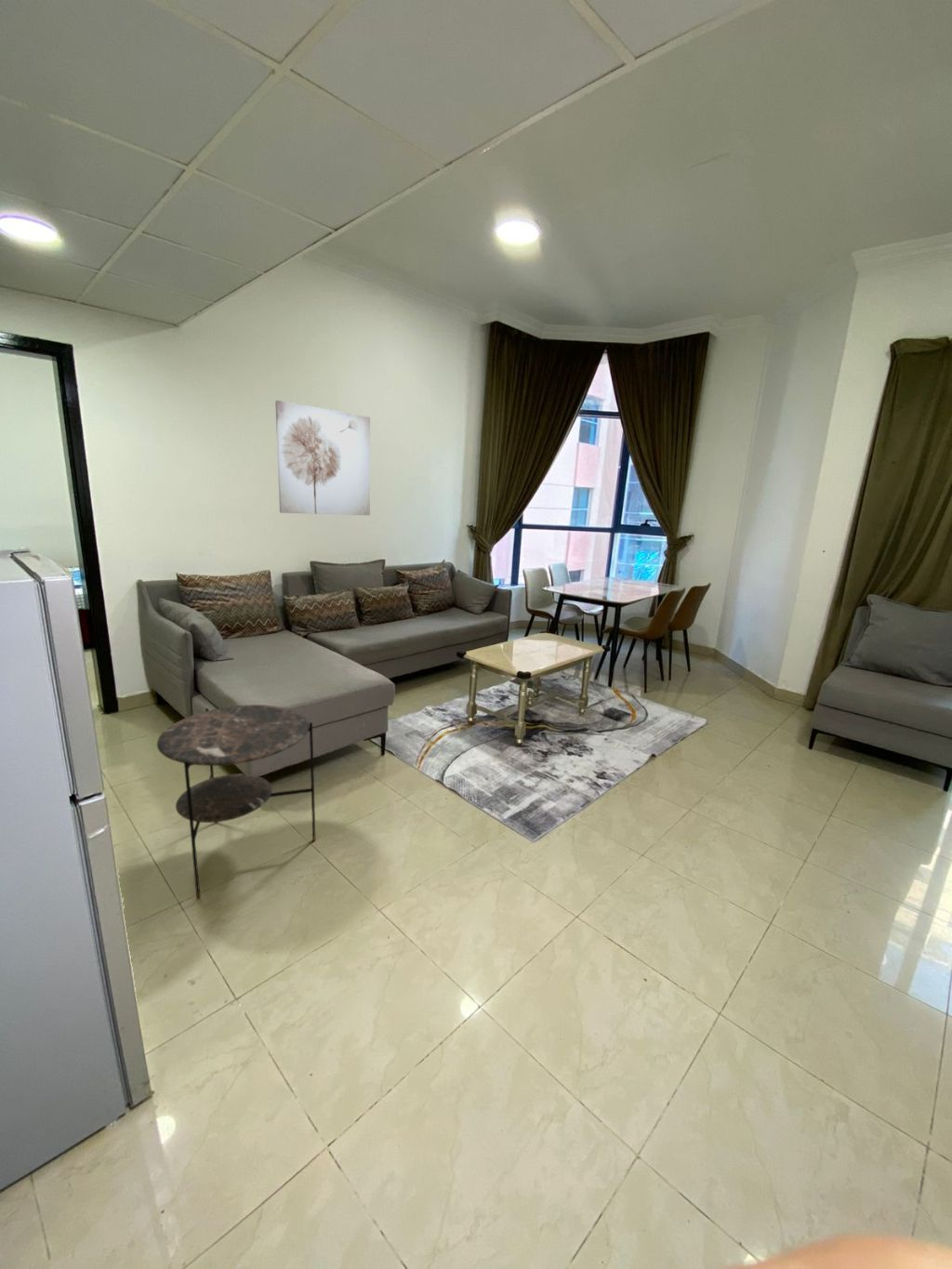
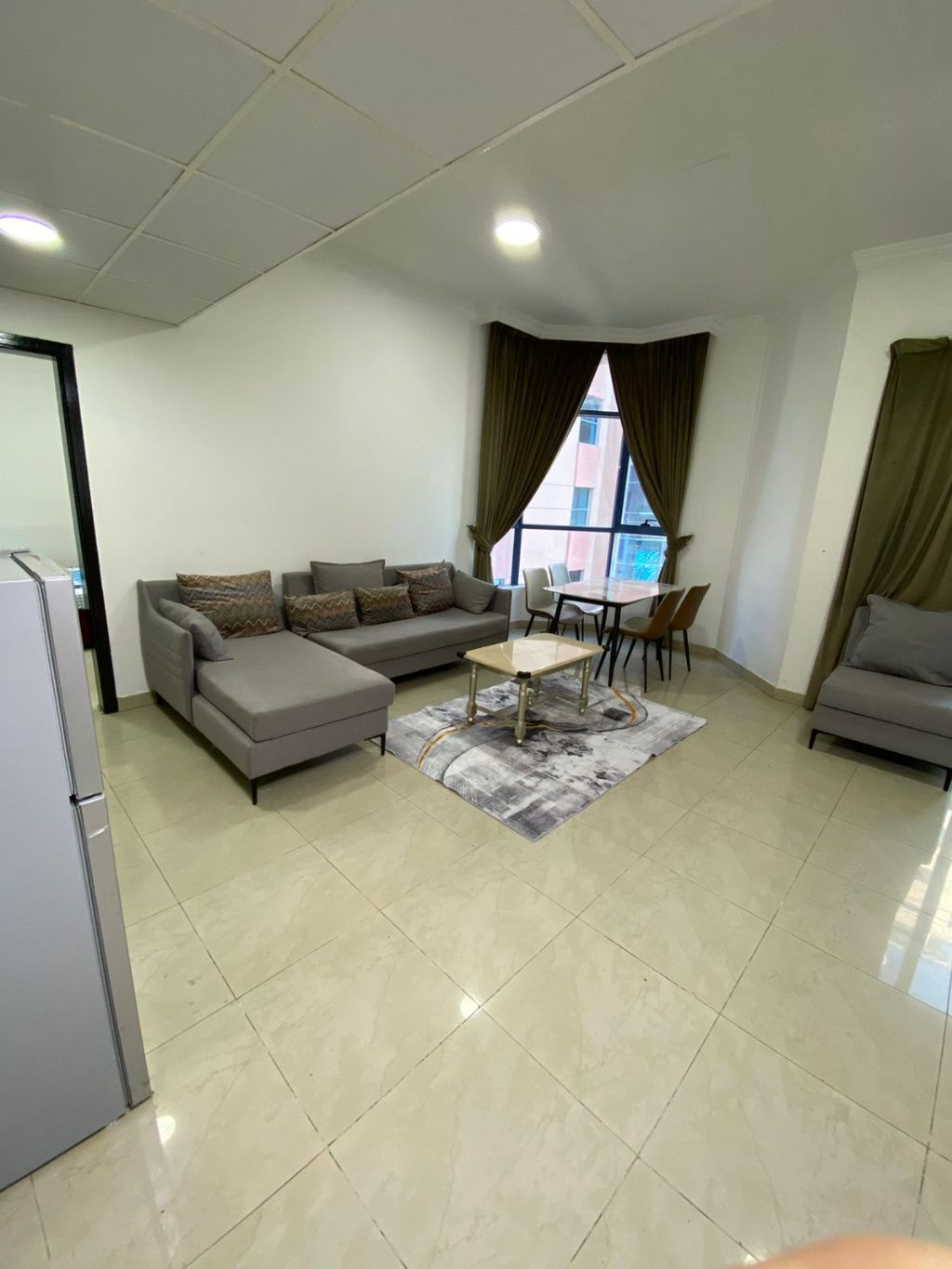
- wall art (326, 463)
- side table (243, 791)
